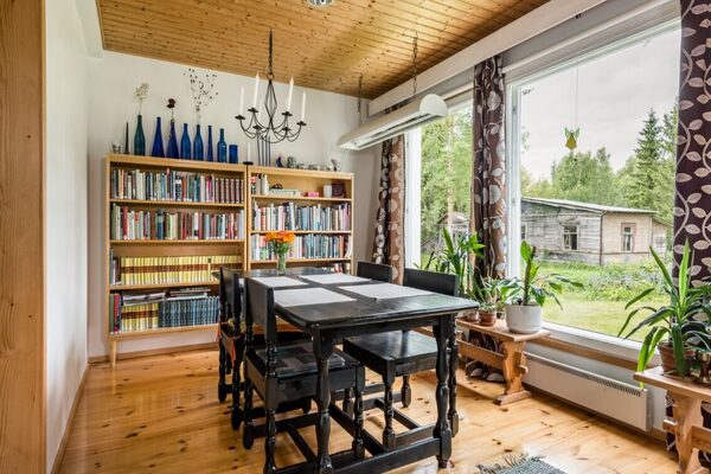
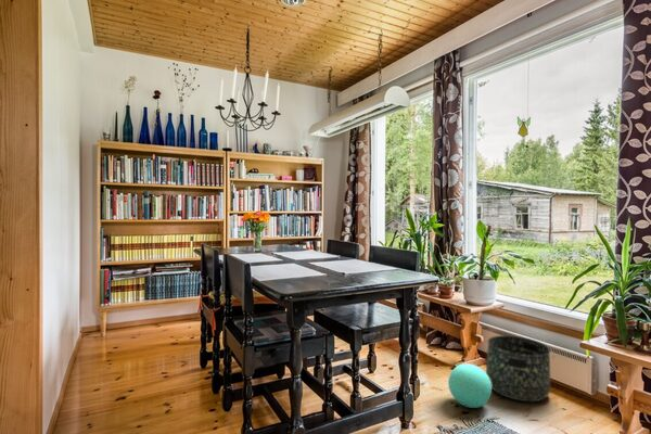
+ basket (516, 368)
+ ball (469, 385)
